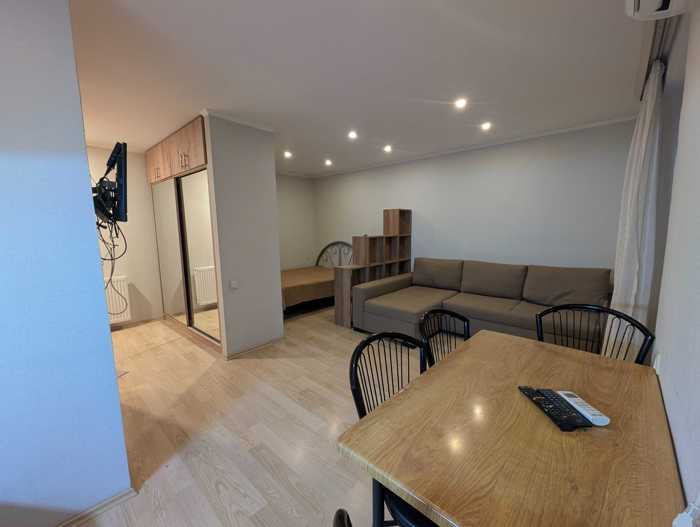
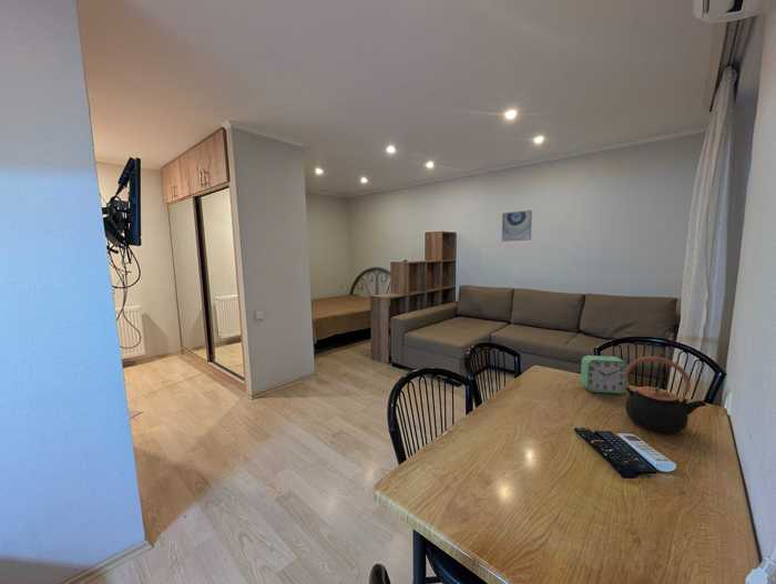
+ alarm clock (603, 373)
+ teapot (663, 392)
+ wall art (515, 226)
